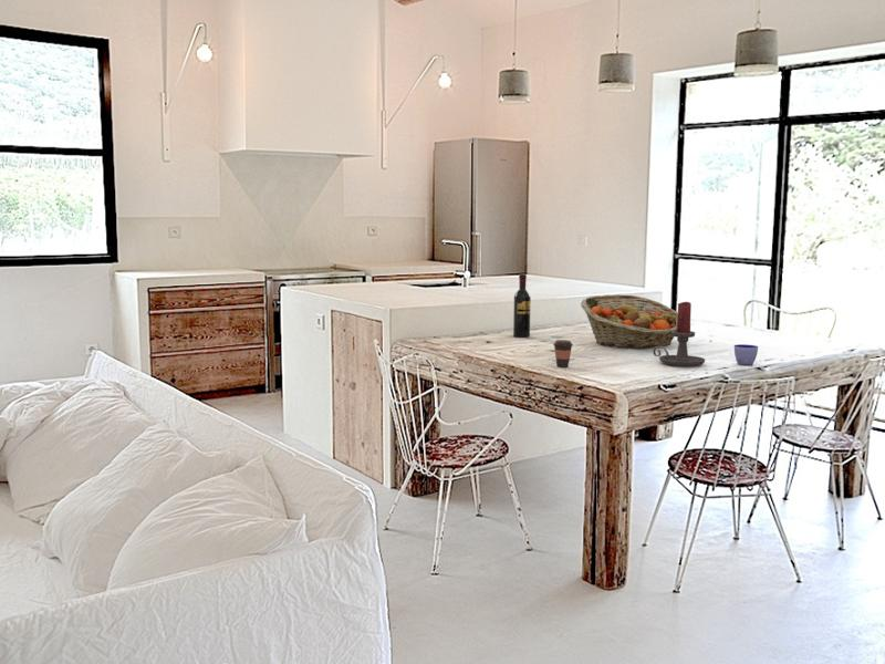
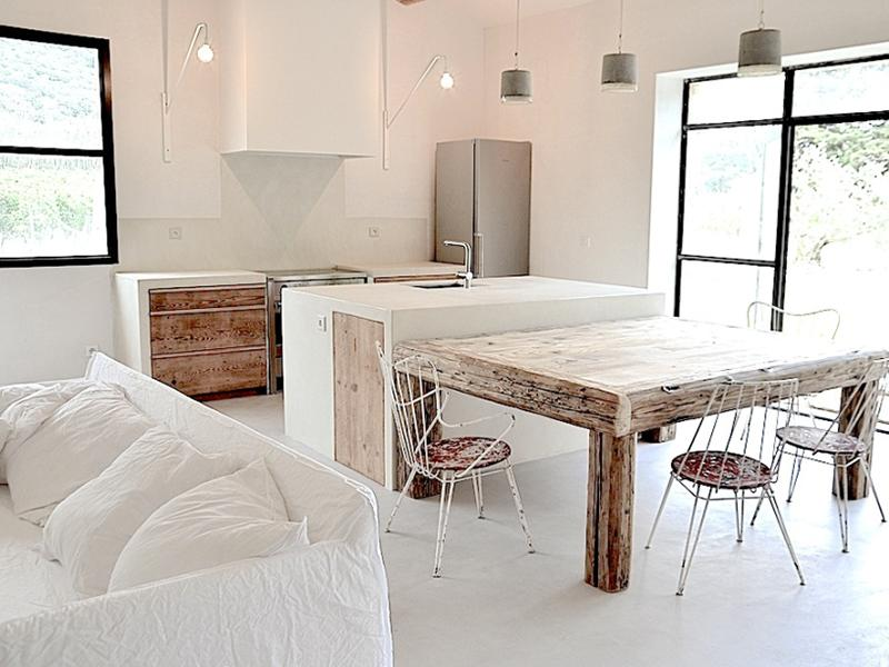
- coffee cup (562, 353)
- wine bottle (522, 304)
- cup (741, 354)
- candle holder (677, 332)
- fruit basket (632, 320)
